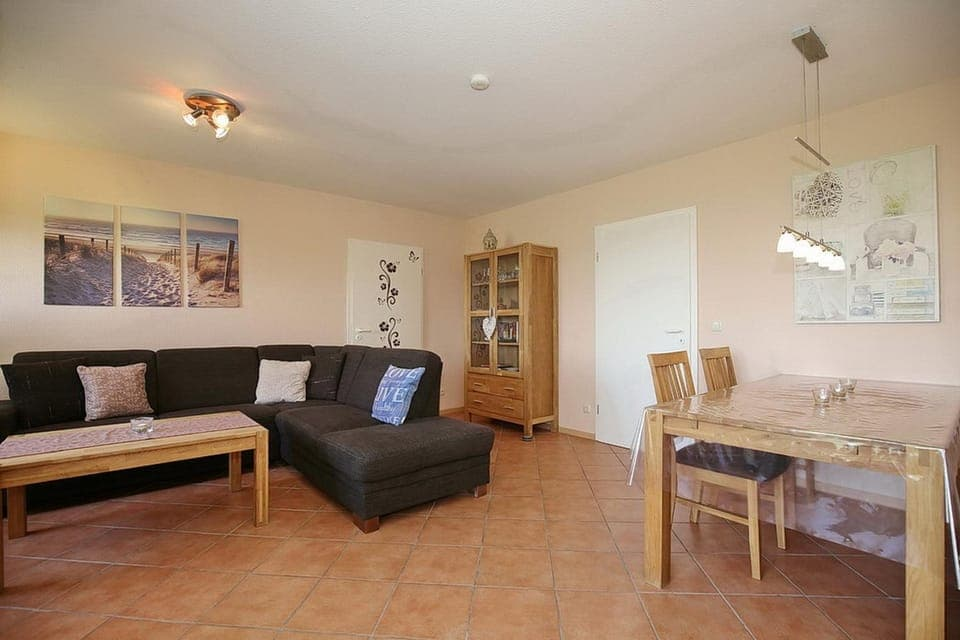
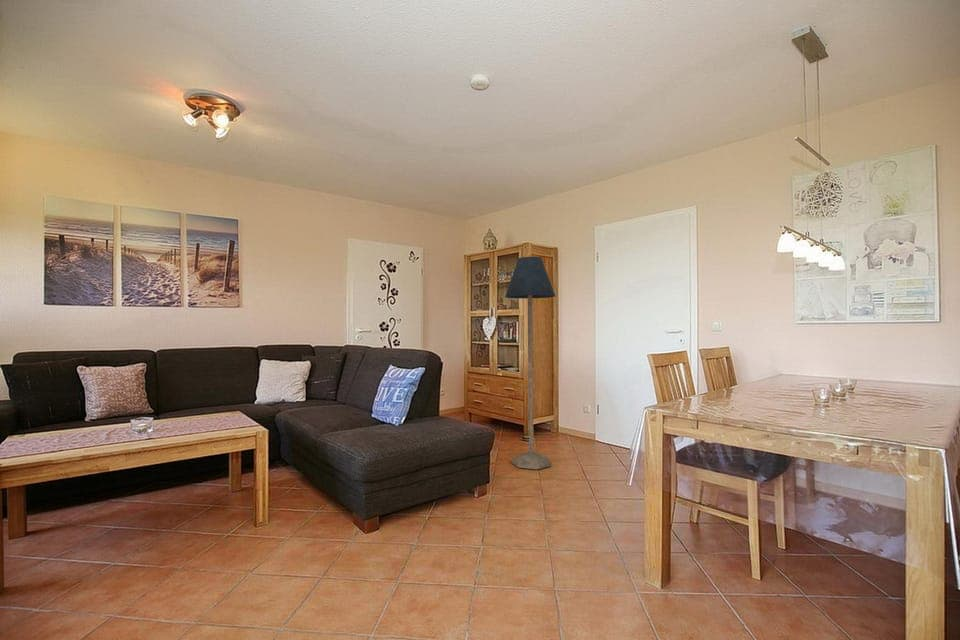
+ floor lamp (530, 360)
